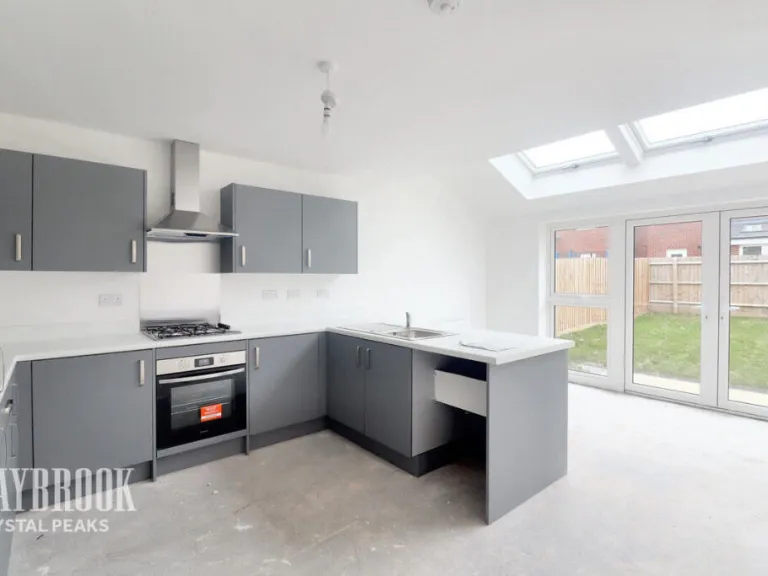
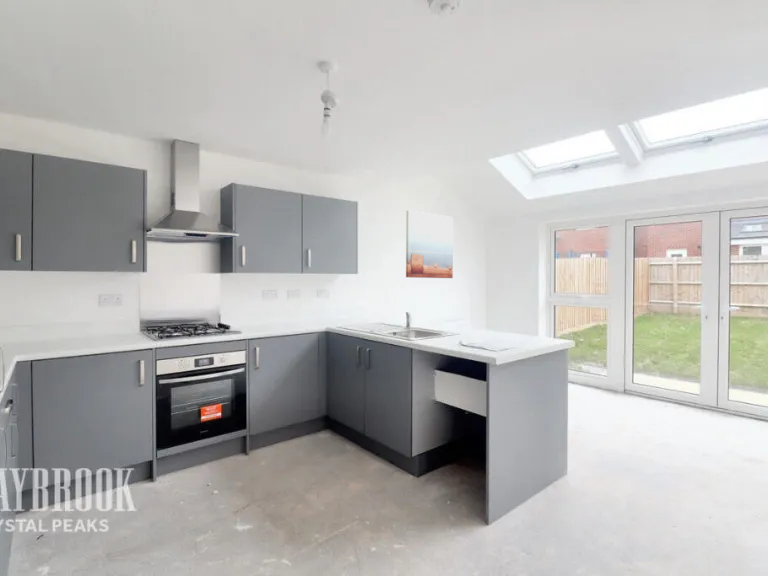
+ wall art (430, 246)
